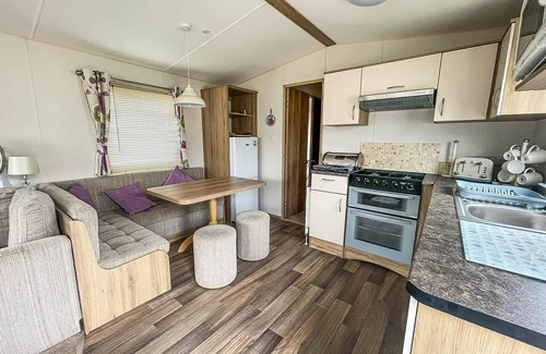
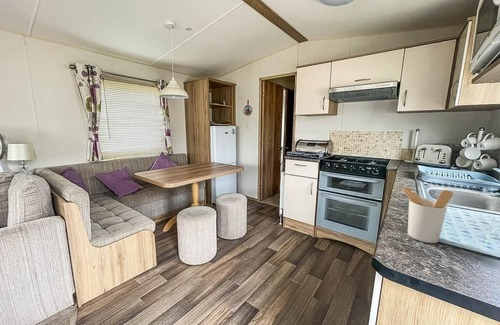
+ utensil holder (420, 212)
